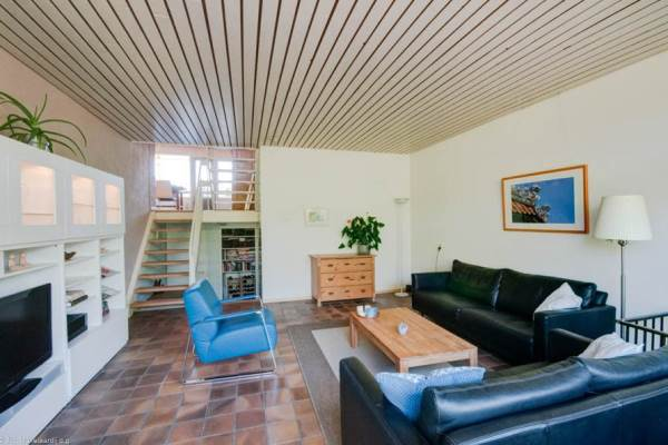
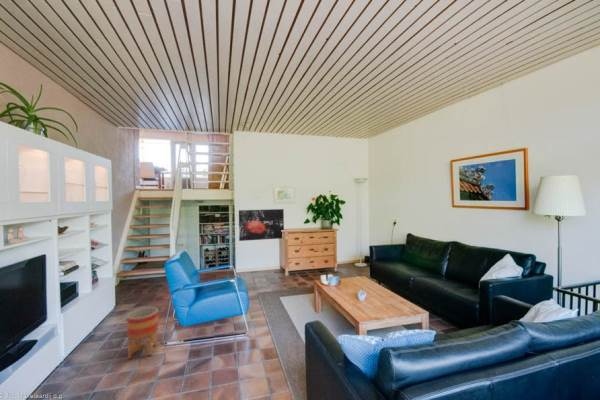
+ planter (143, 331)
+ wall art (261, 224)
